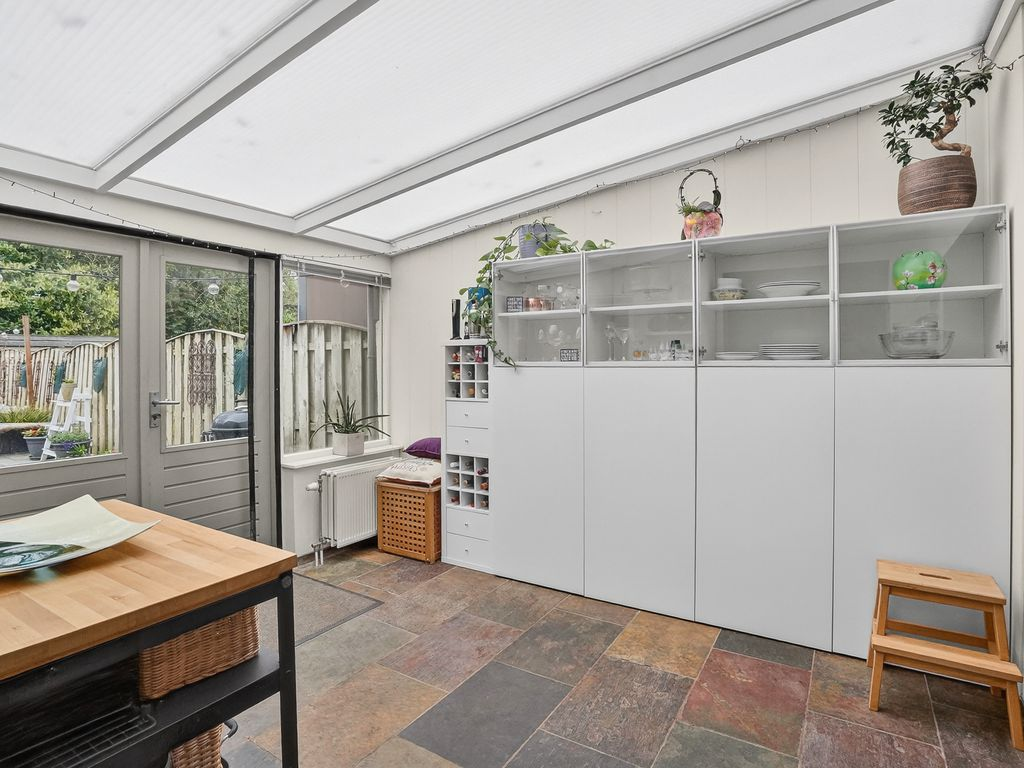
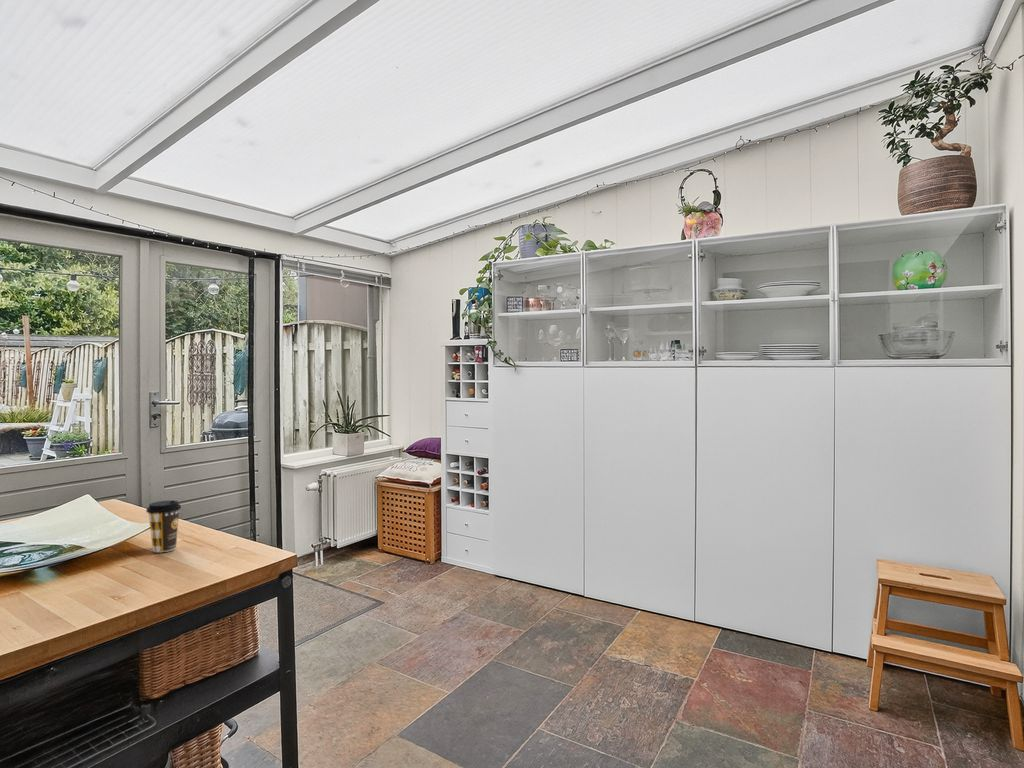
+ coffee cup (164, 526)
